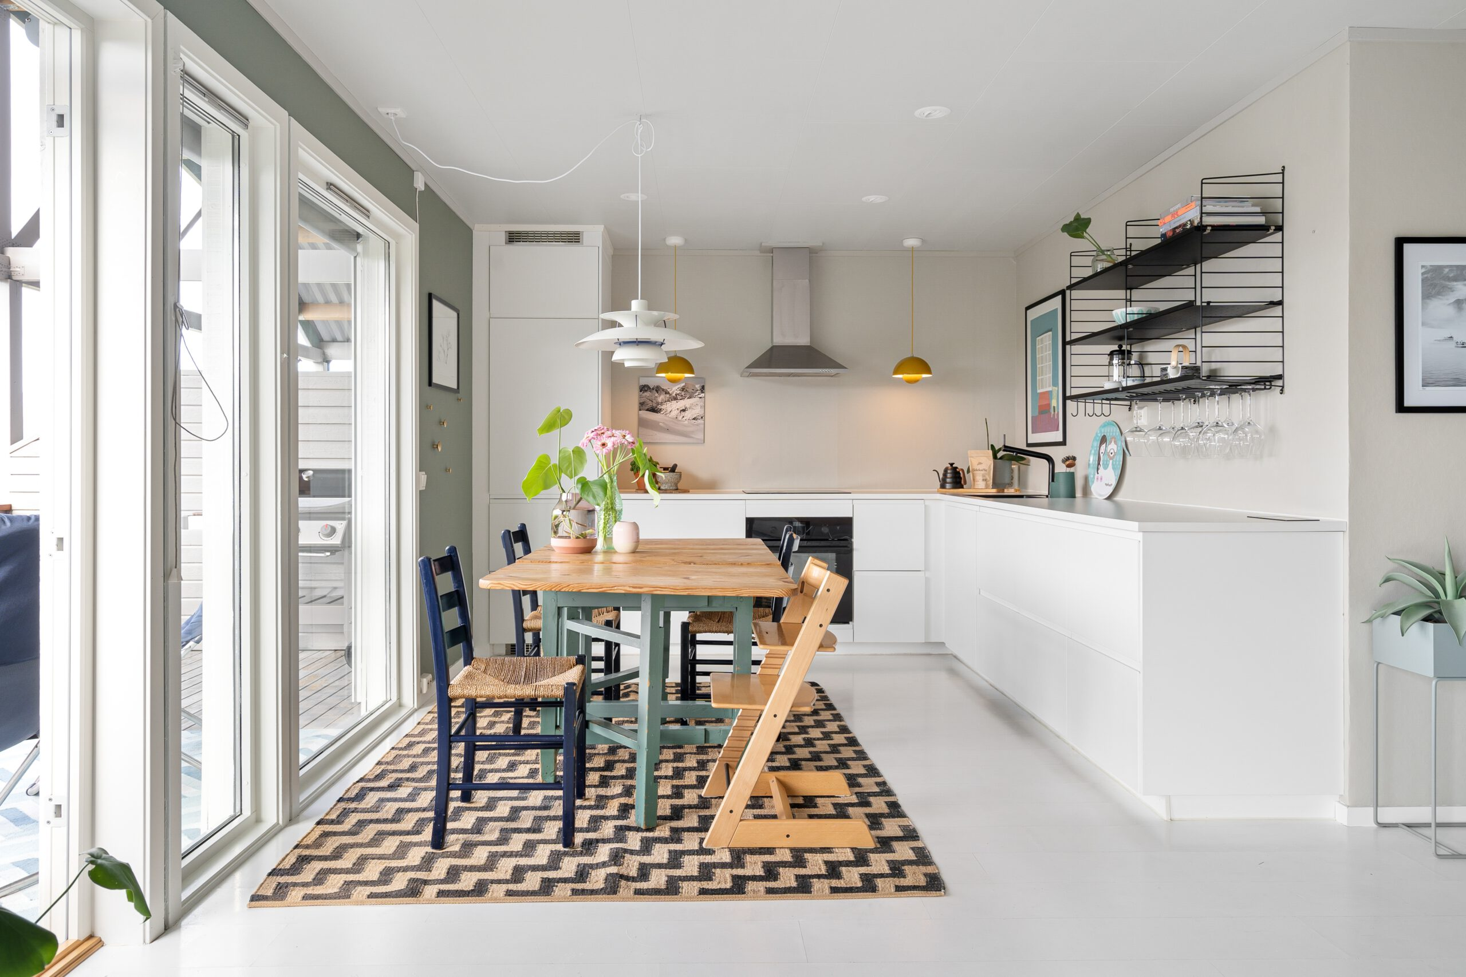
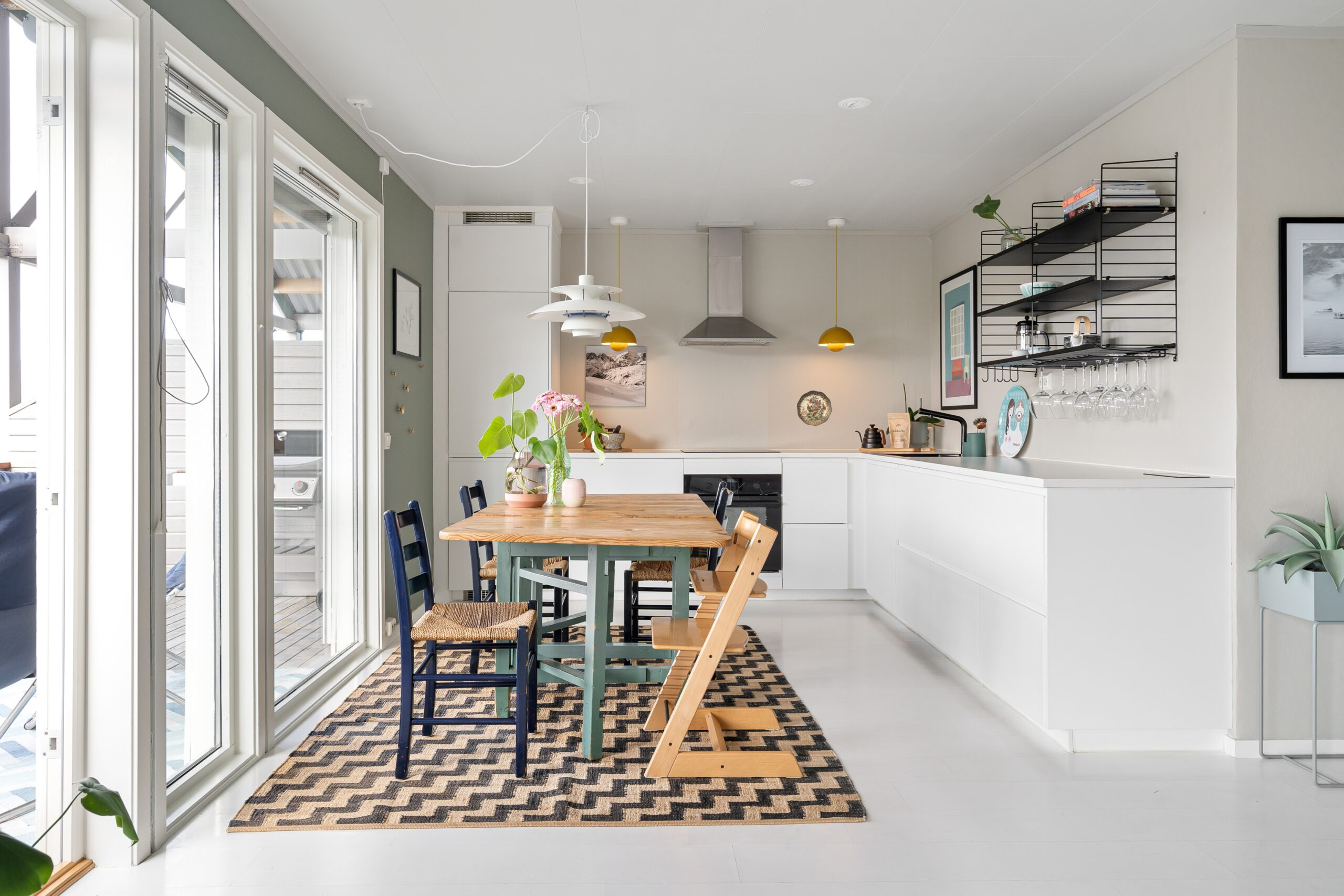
+ decorative plate (814, 408)
